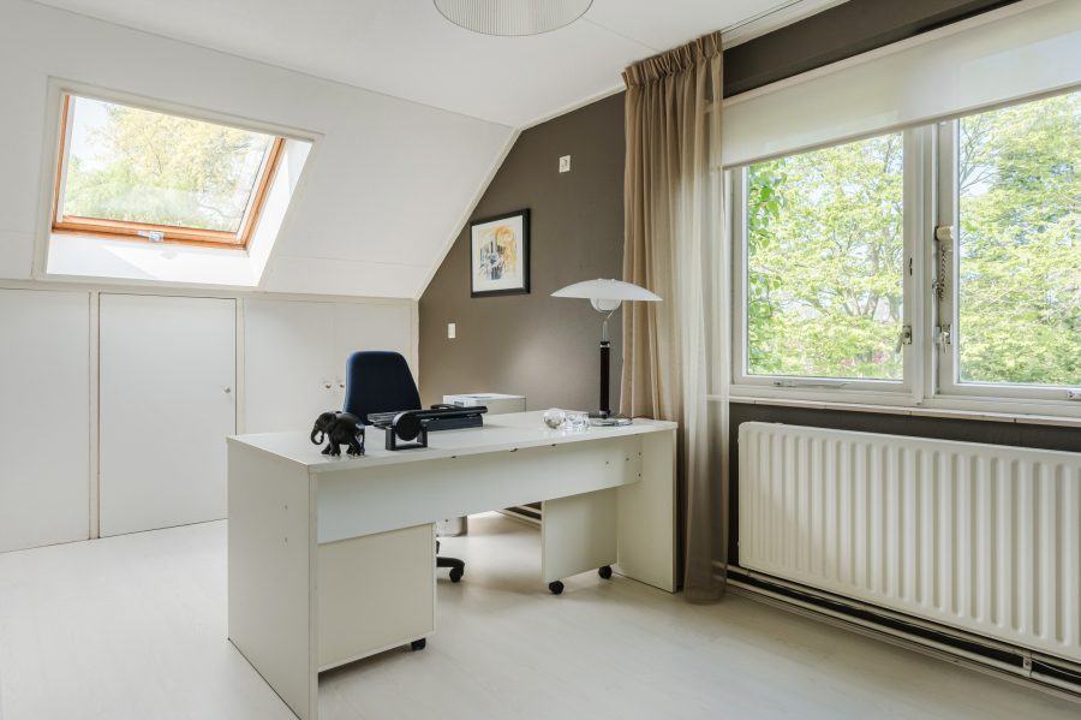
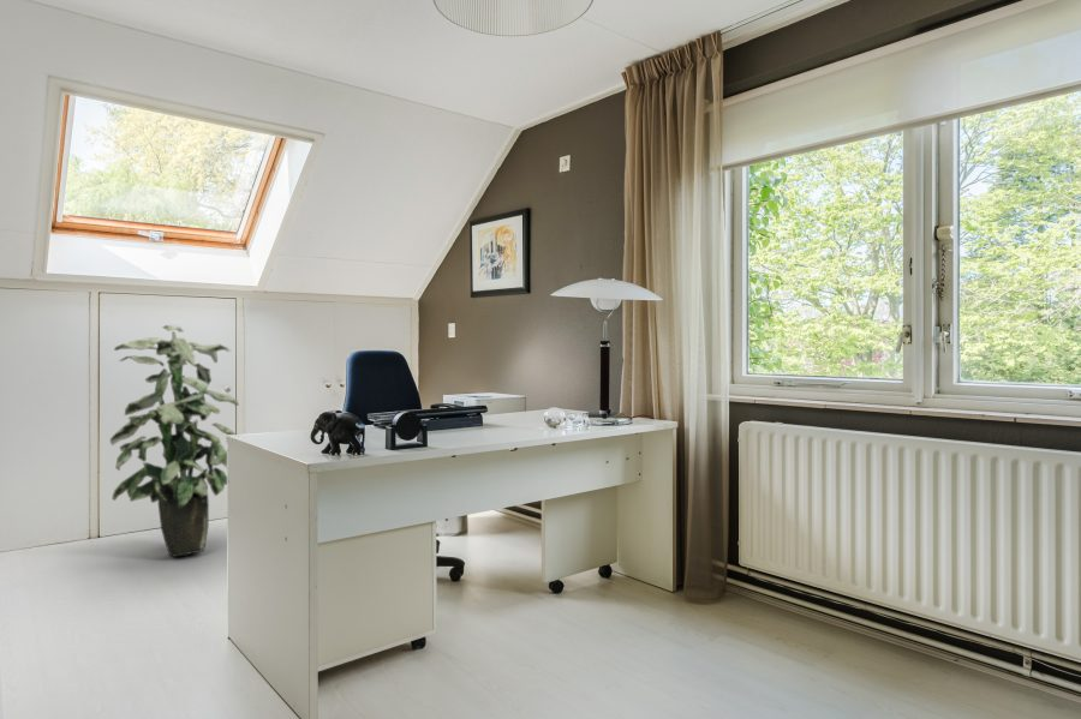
+ indoor plant (175, 439)
